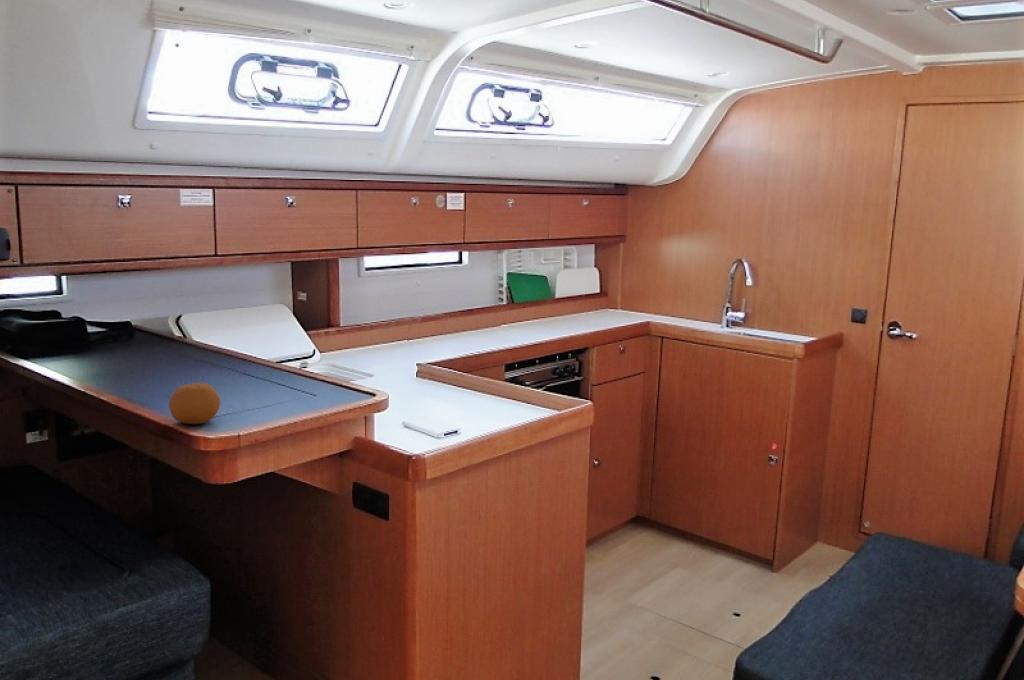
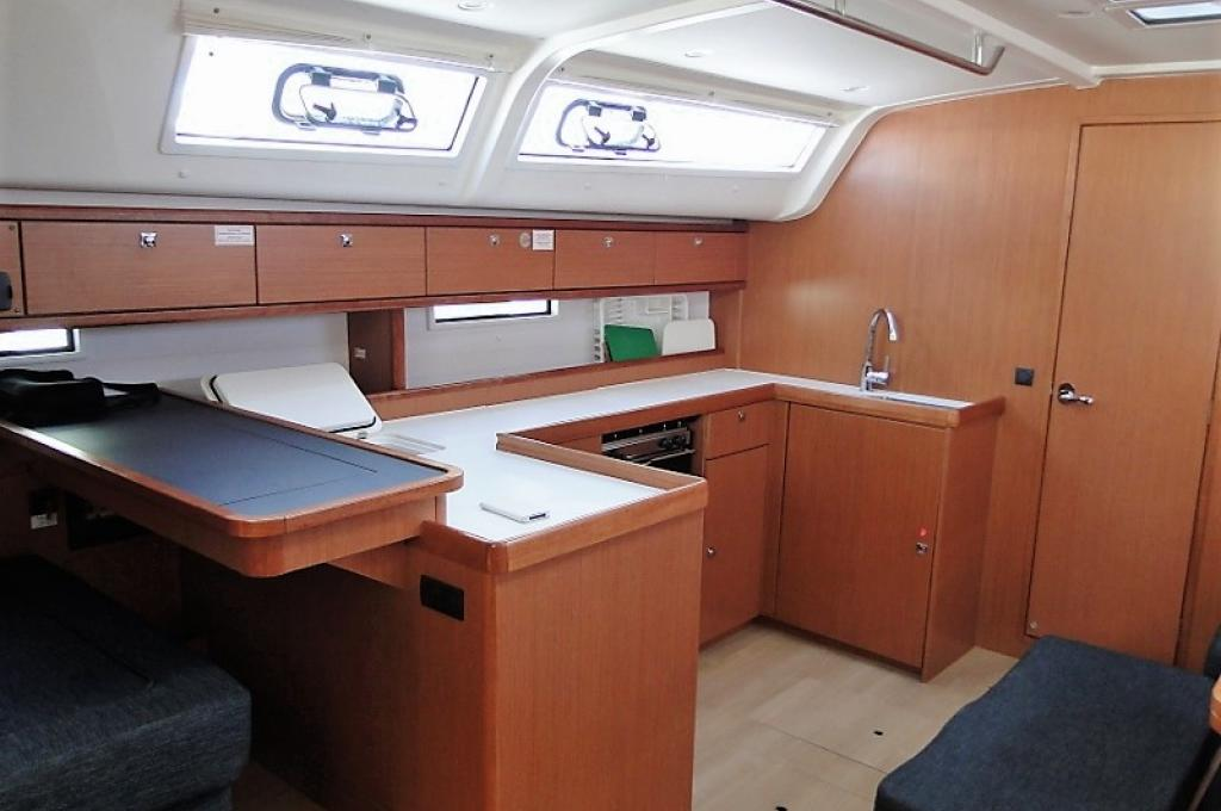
- fruit (194, 403)
